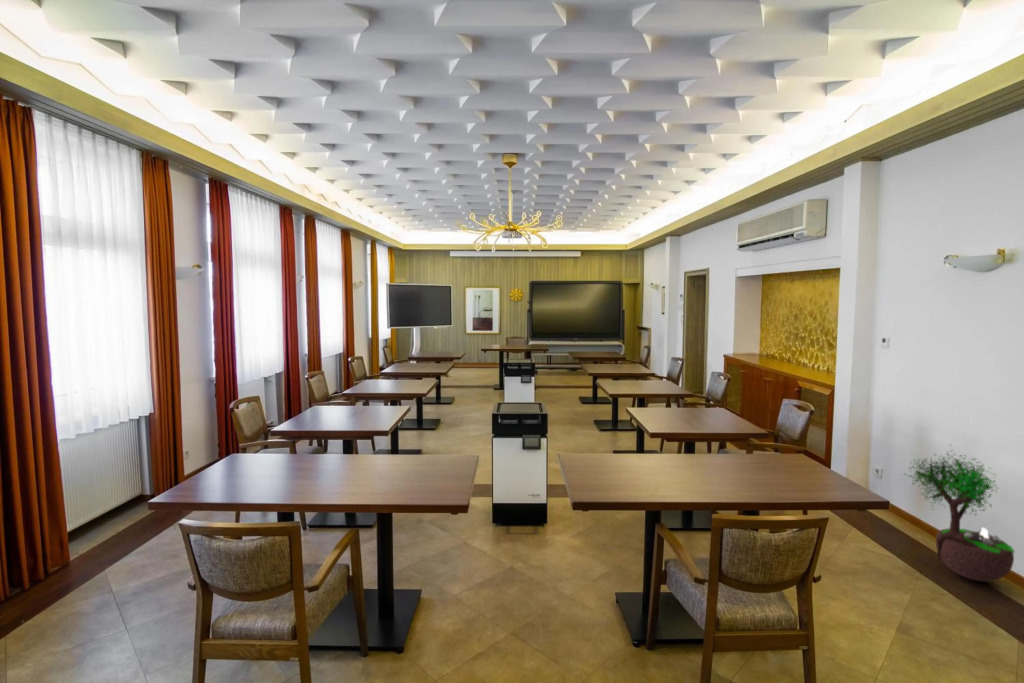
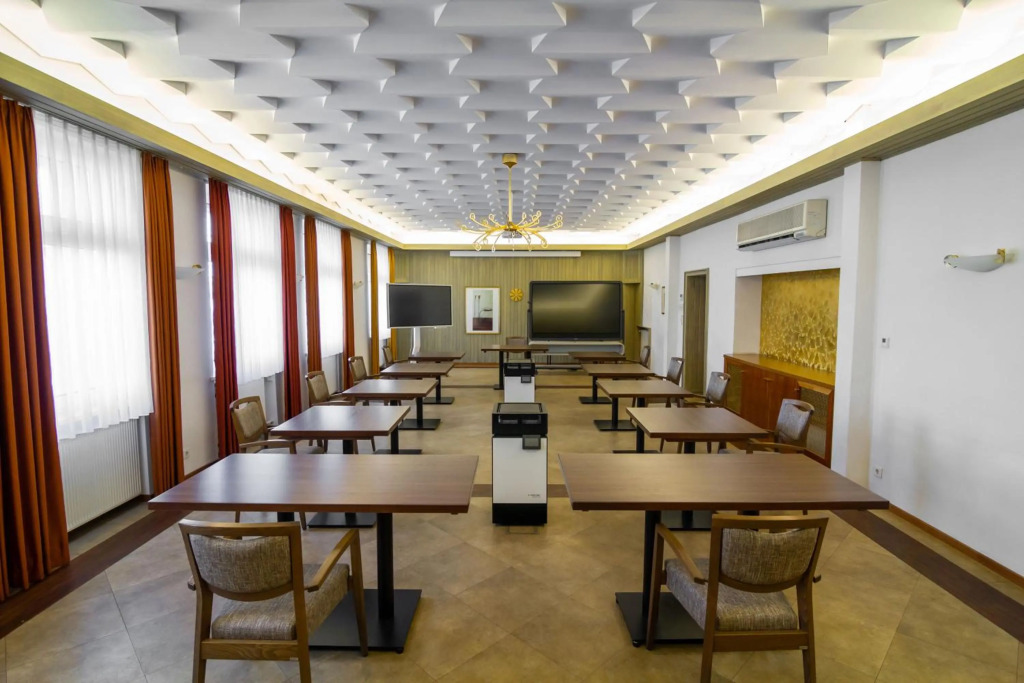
- potted tree (962, 511)
